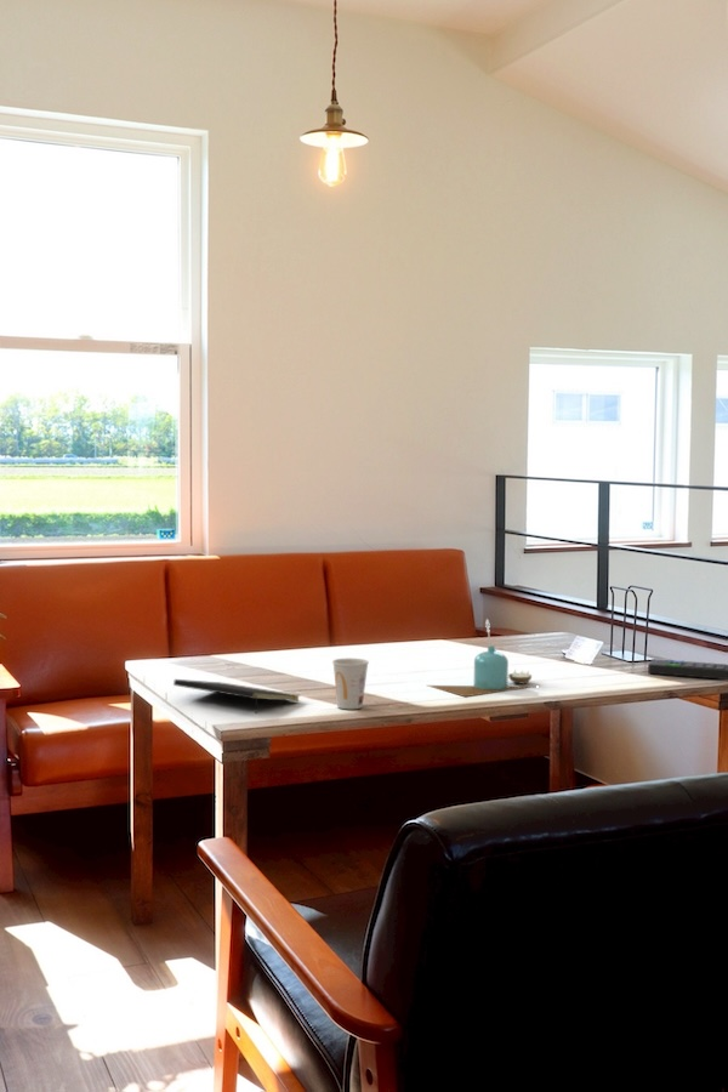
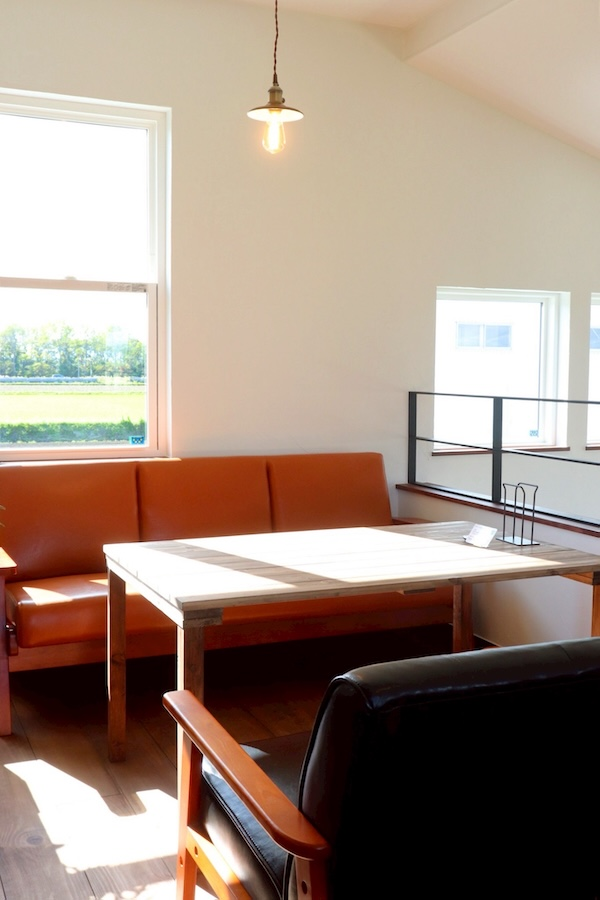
- candle (484, 652)
- cup (349, 683)
- notepad (237, 689)
- remote control (693, 669)
